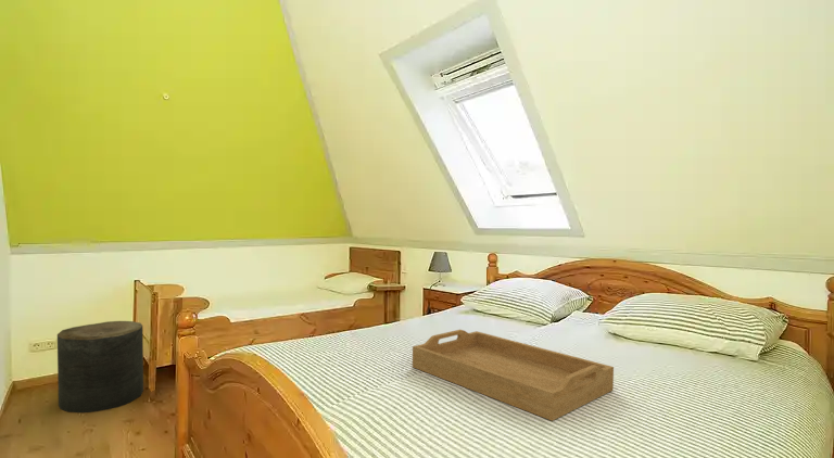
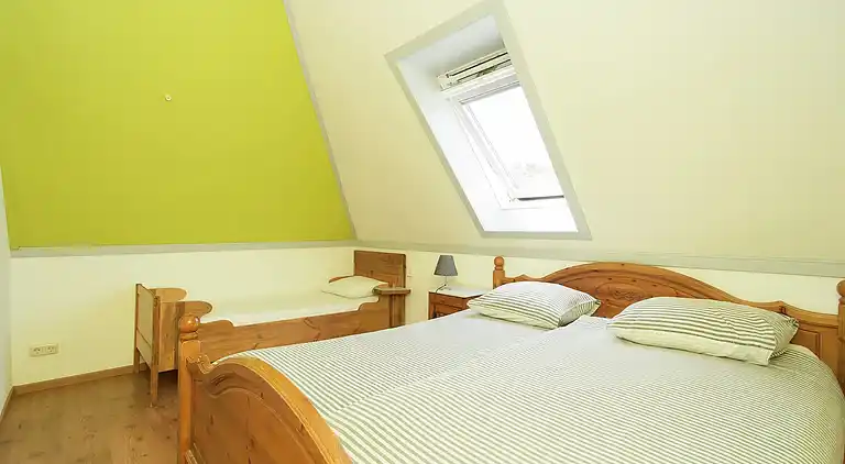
- serving tray (506, 364)
- stool (102, 364)
